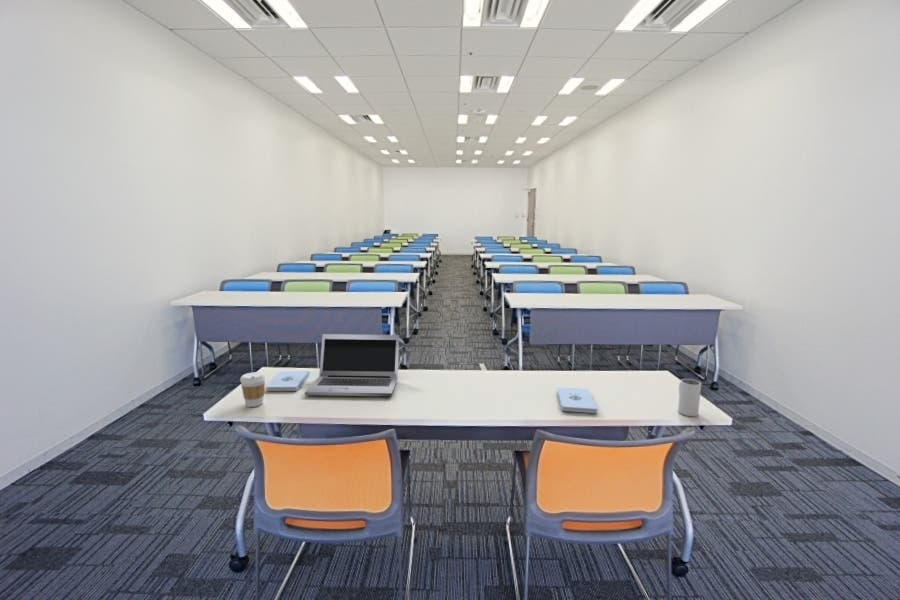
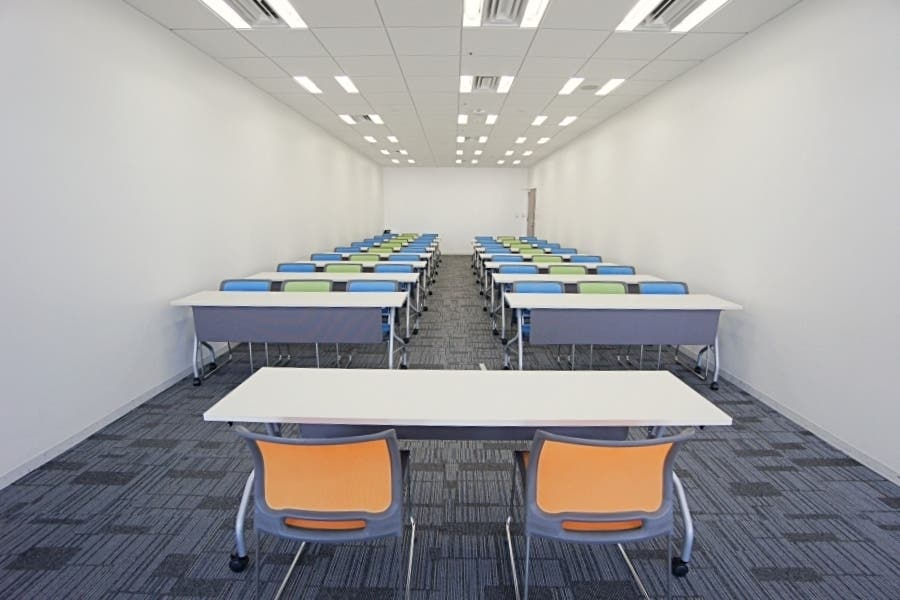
- coffee cup (253, 389)
- mug (687, 395)
- notepad (288, 380)
- laptop (355, 363)
- notepad (575, 399)
